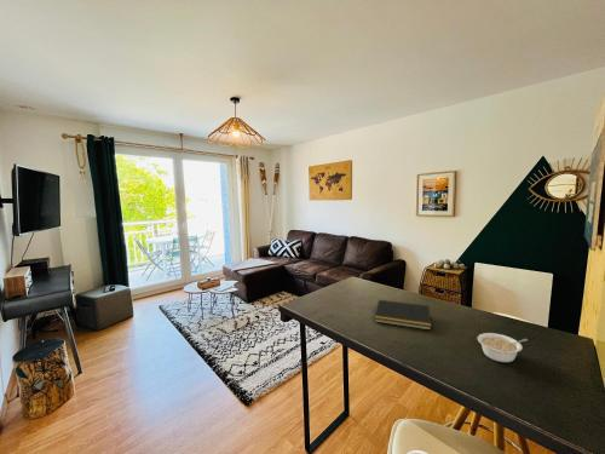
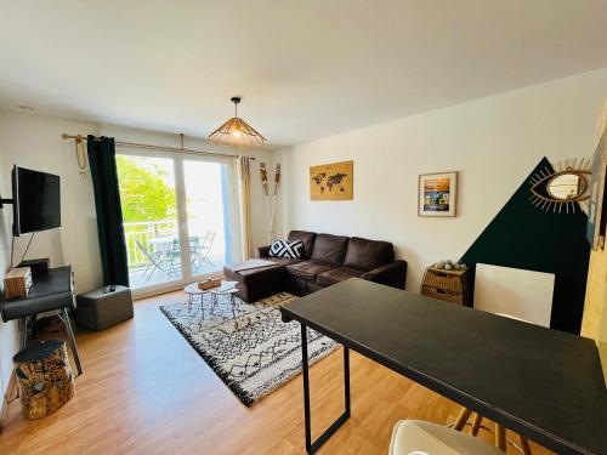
- legume (499, 346)
- notepad (402, 312)
